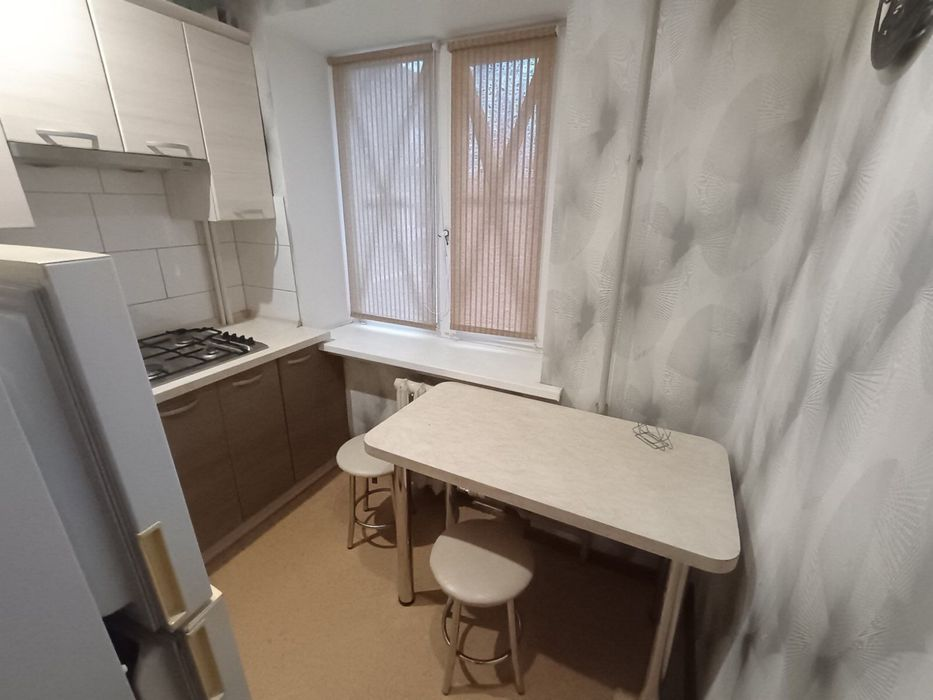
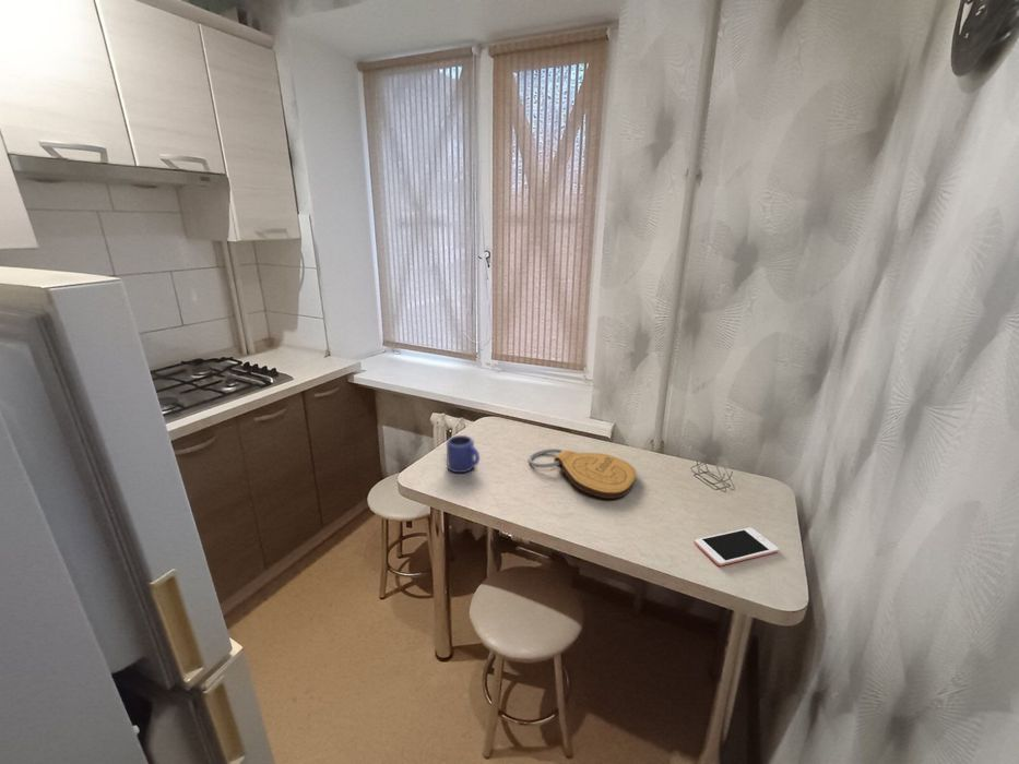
+ mug (464, 454)
+ key chain (578, 465)
+ cell phone (736, 546)
